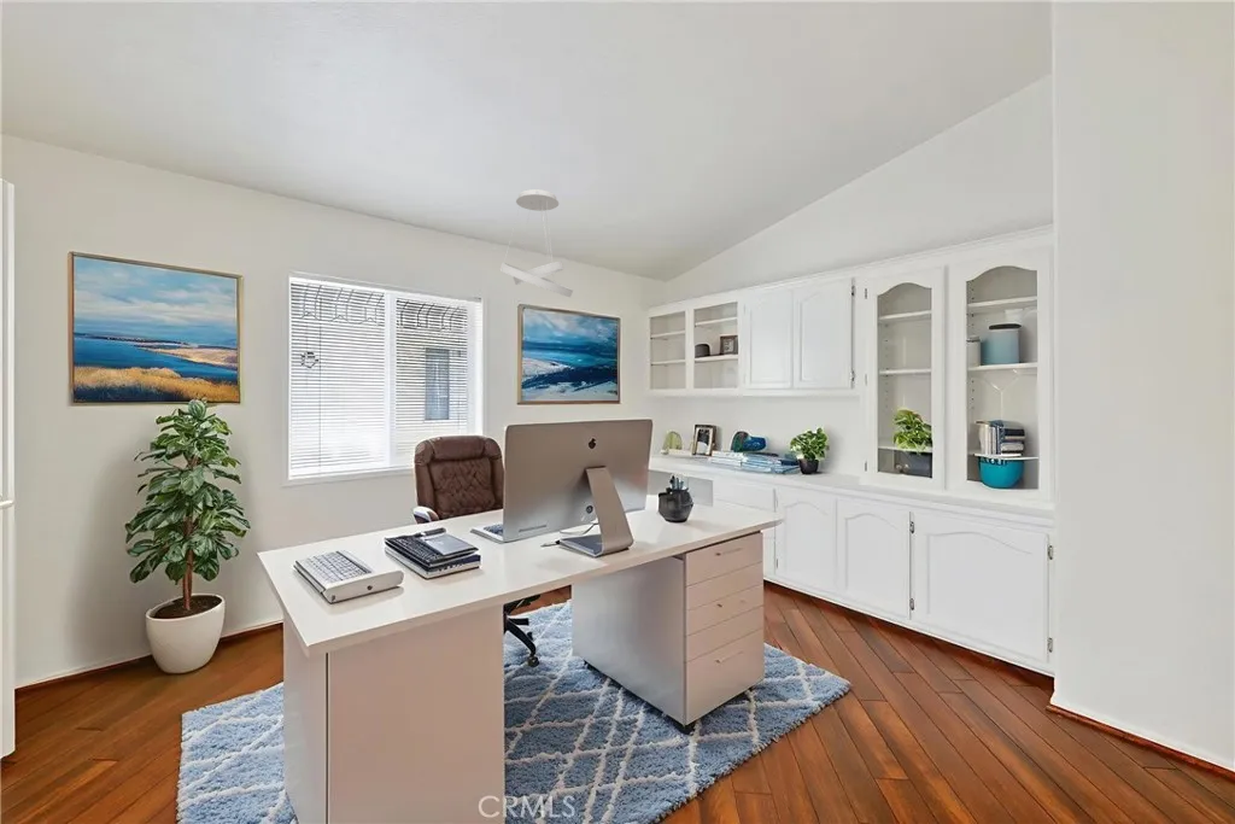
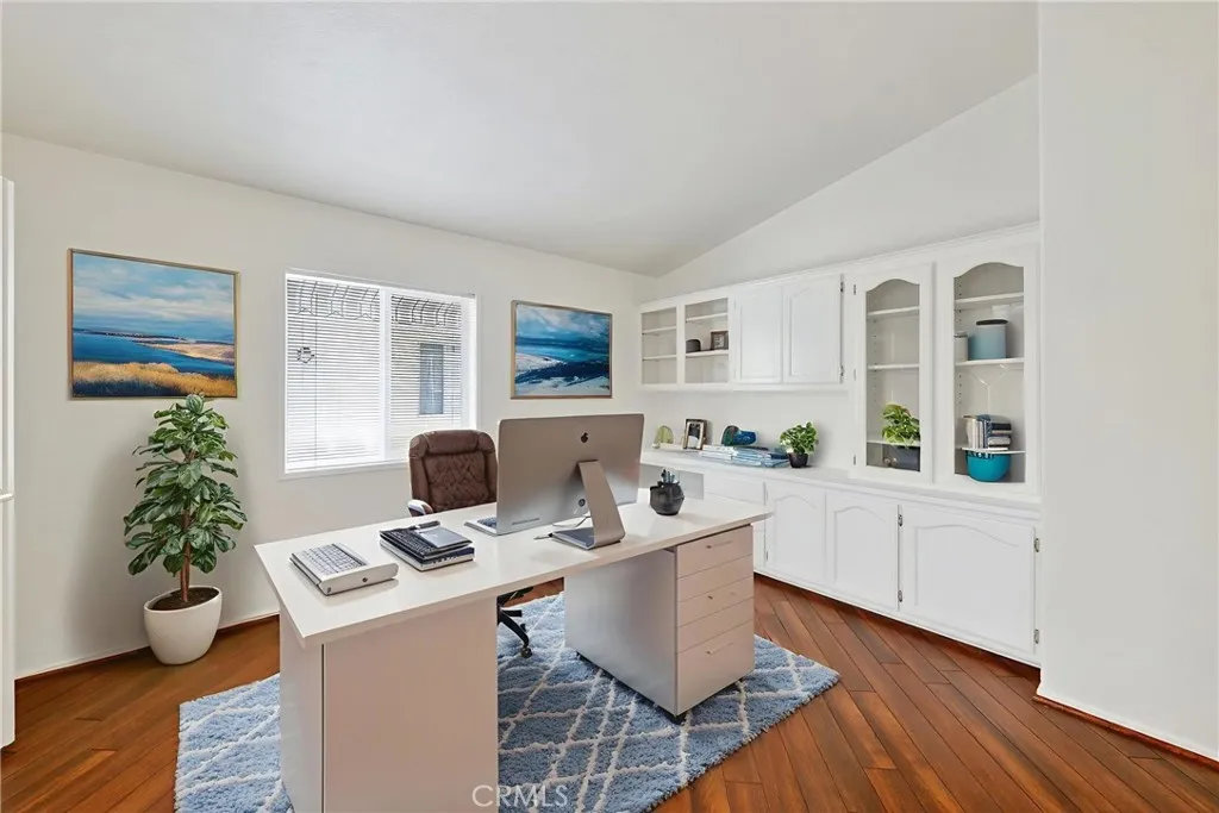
- ceiling light fixture (545, 246)
